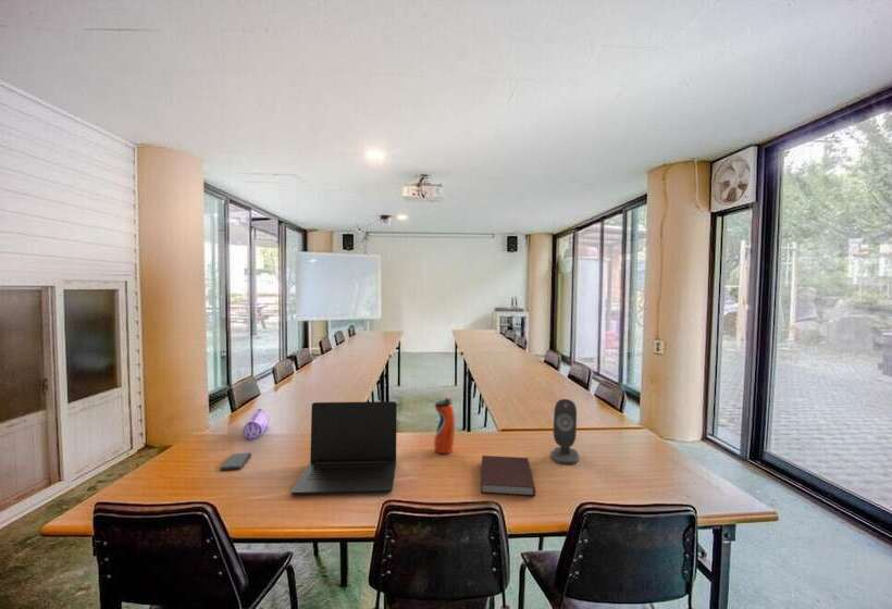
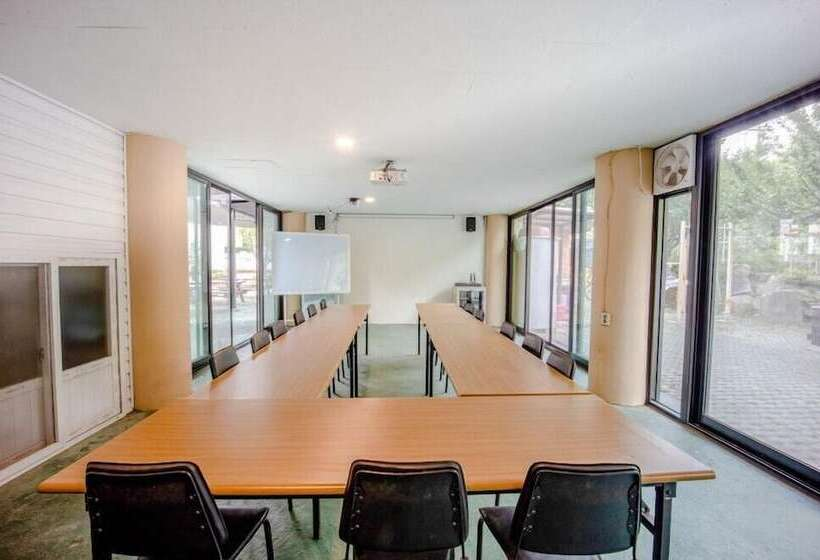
- pencil case (257, 423)
- notebook (506, 473)
- smartphone (236, 460)
- water bottle (444, 423)
- speaker (565, 427)
- laptop (348, 444)
